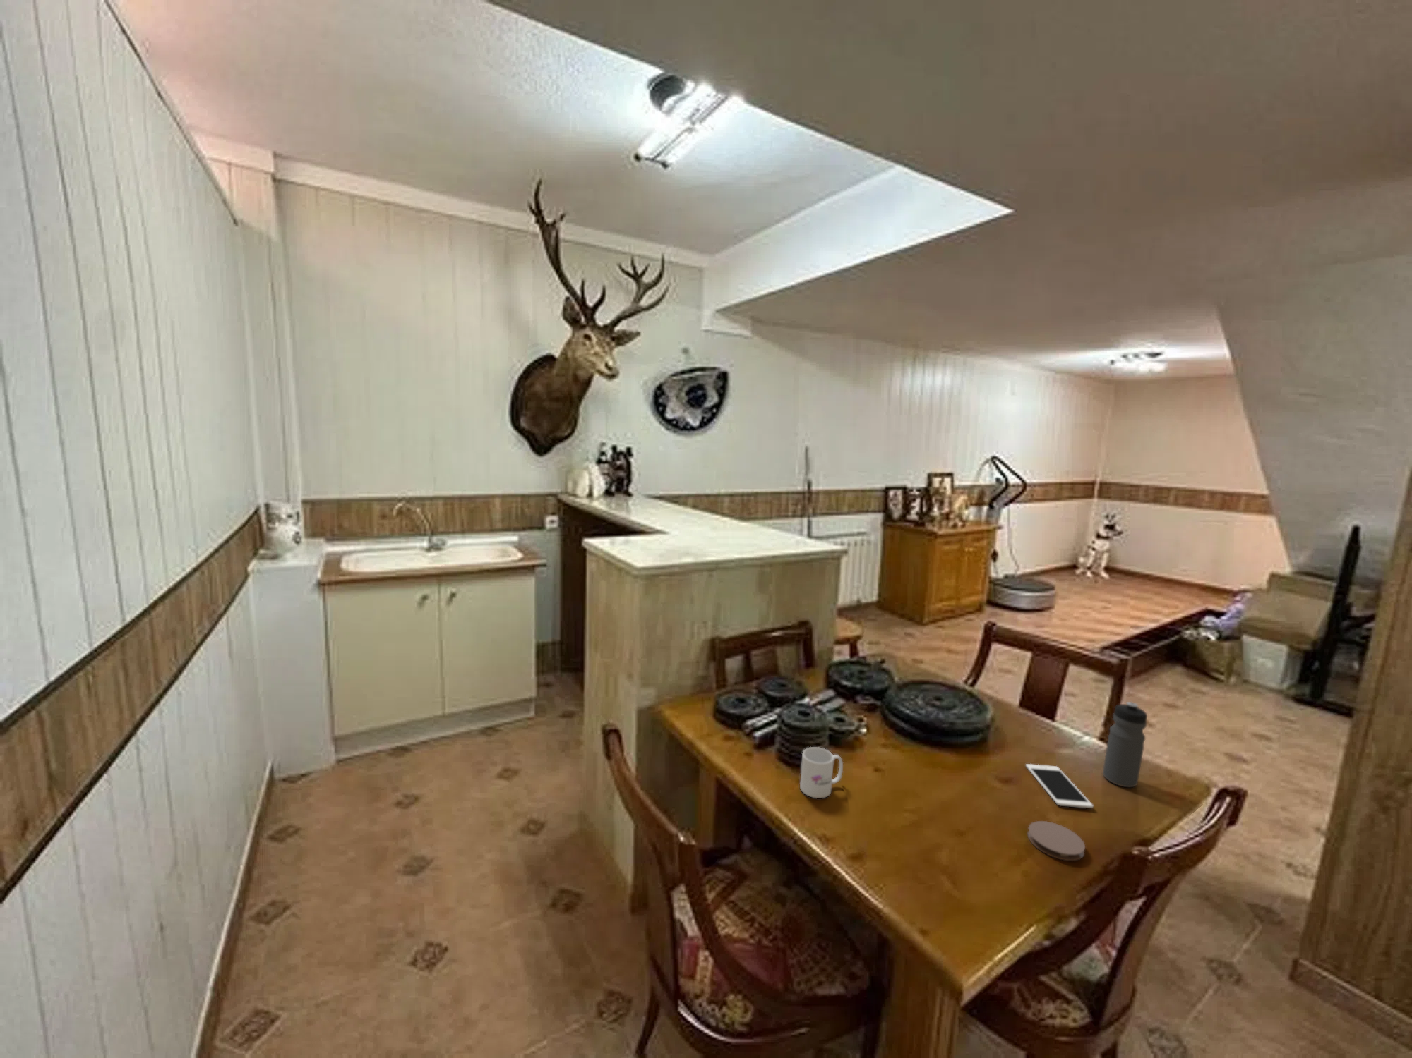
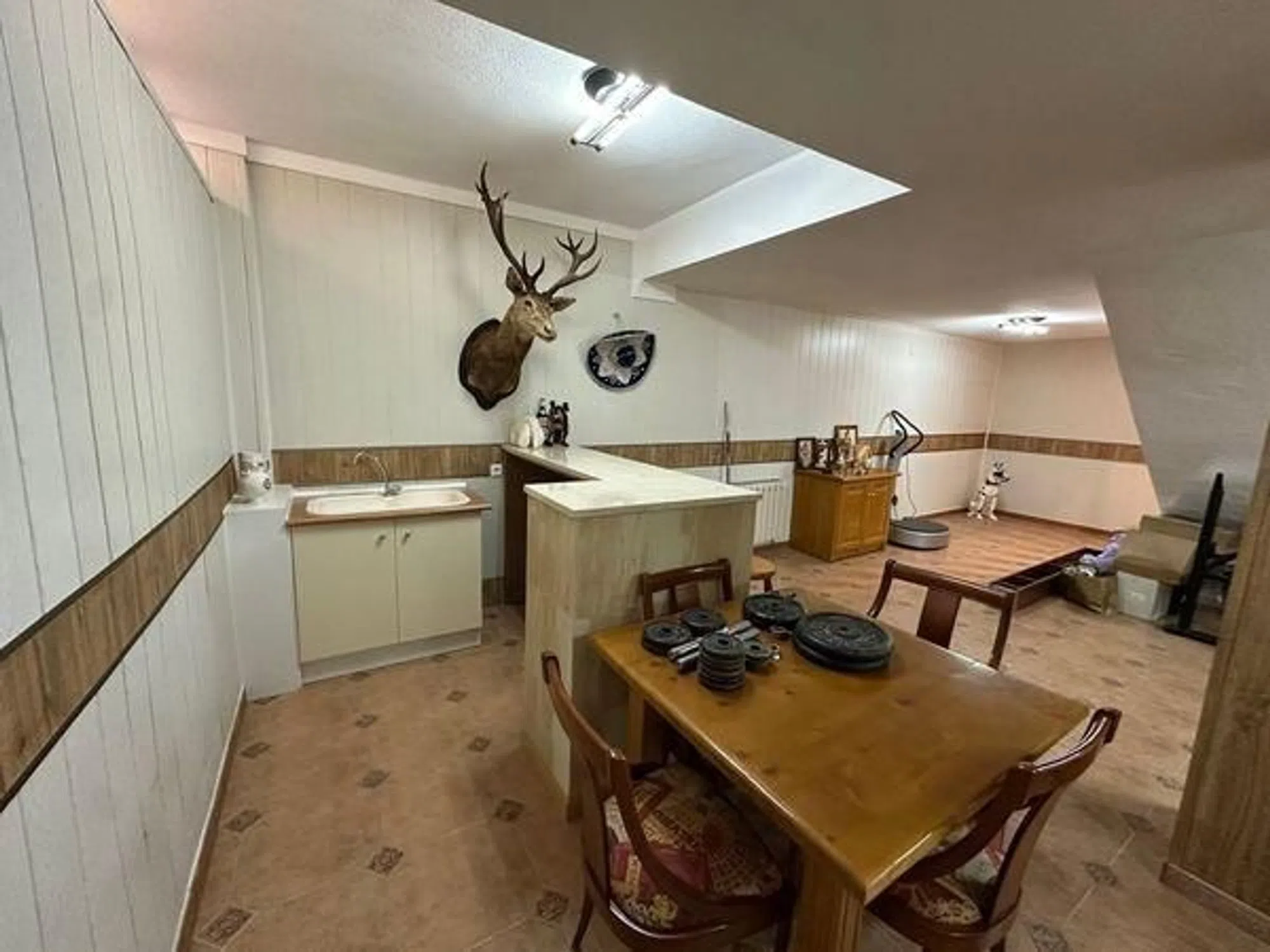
- water bottle (1125, 741)
- coaster (1055, 840)
- cell phone (1057, 785)
- mug (823, 771)
